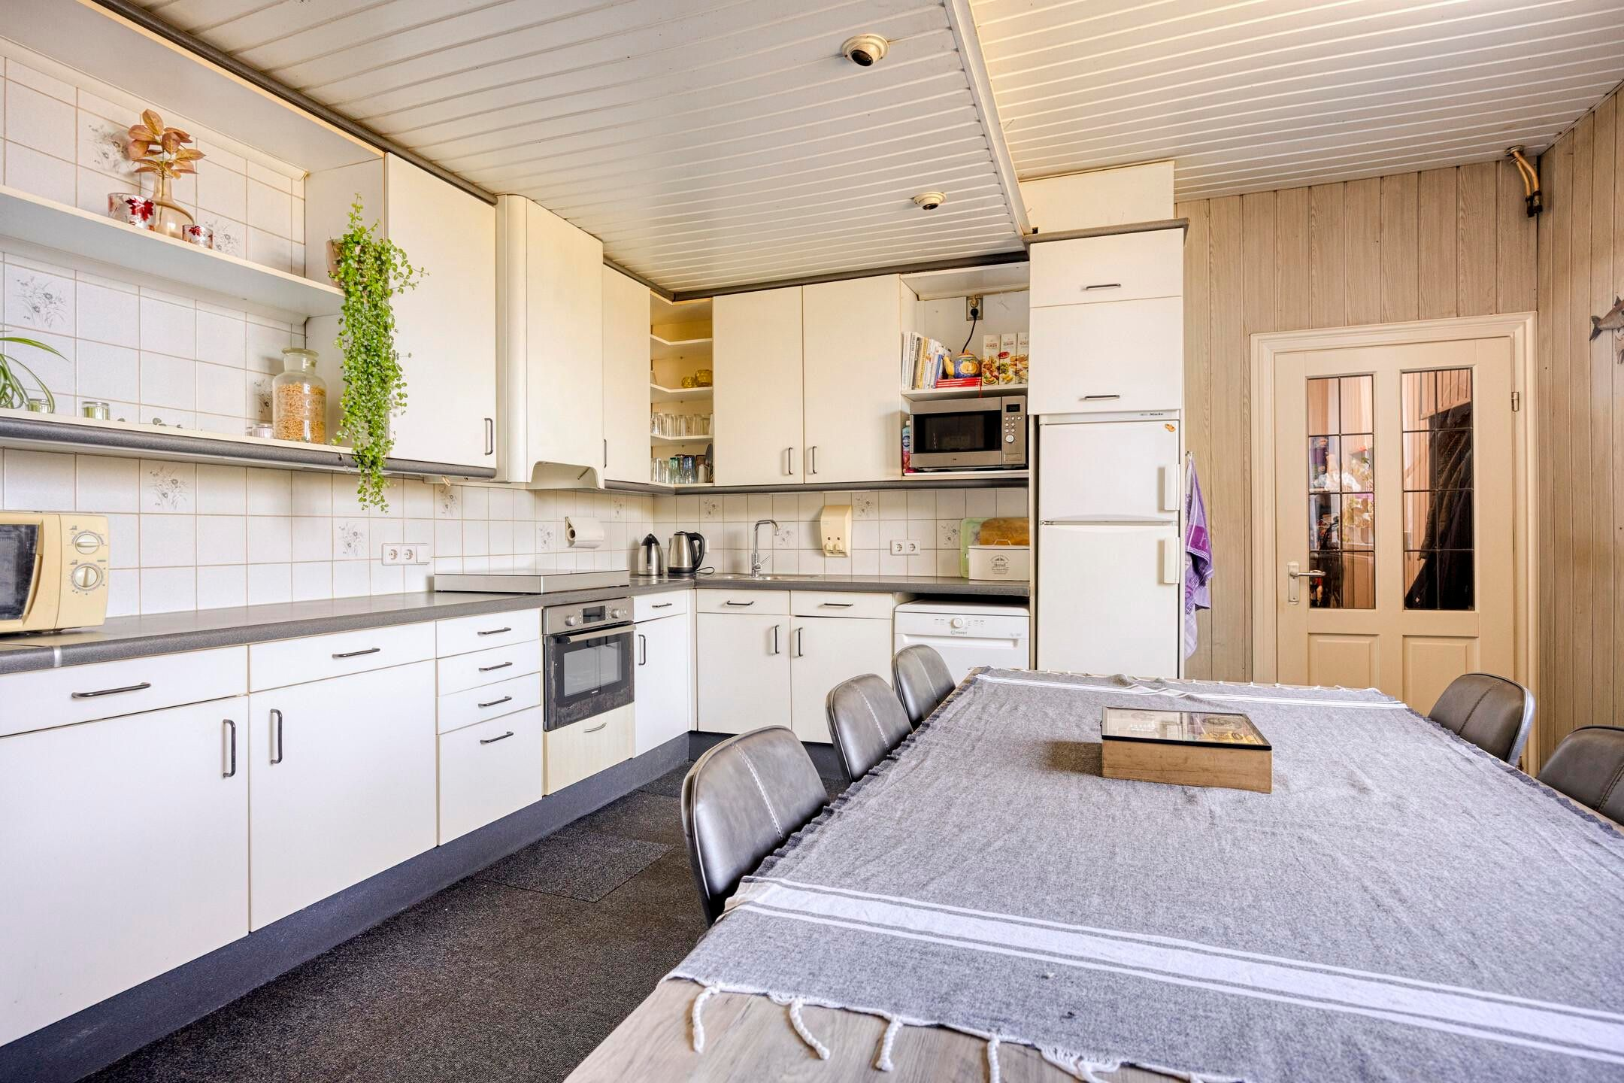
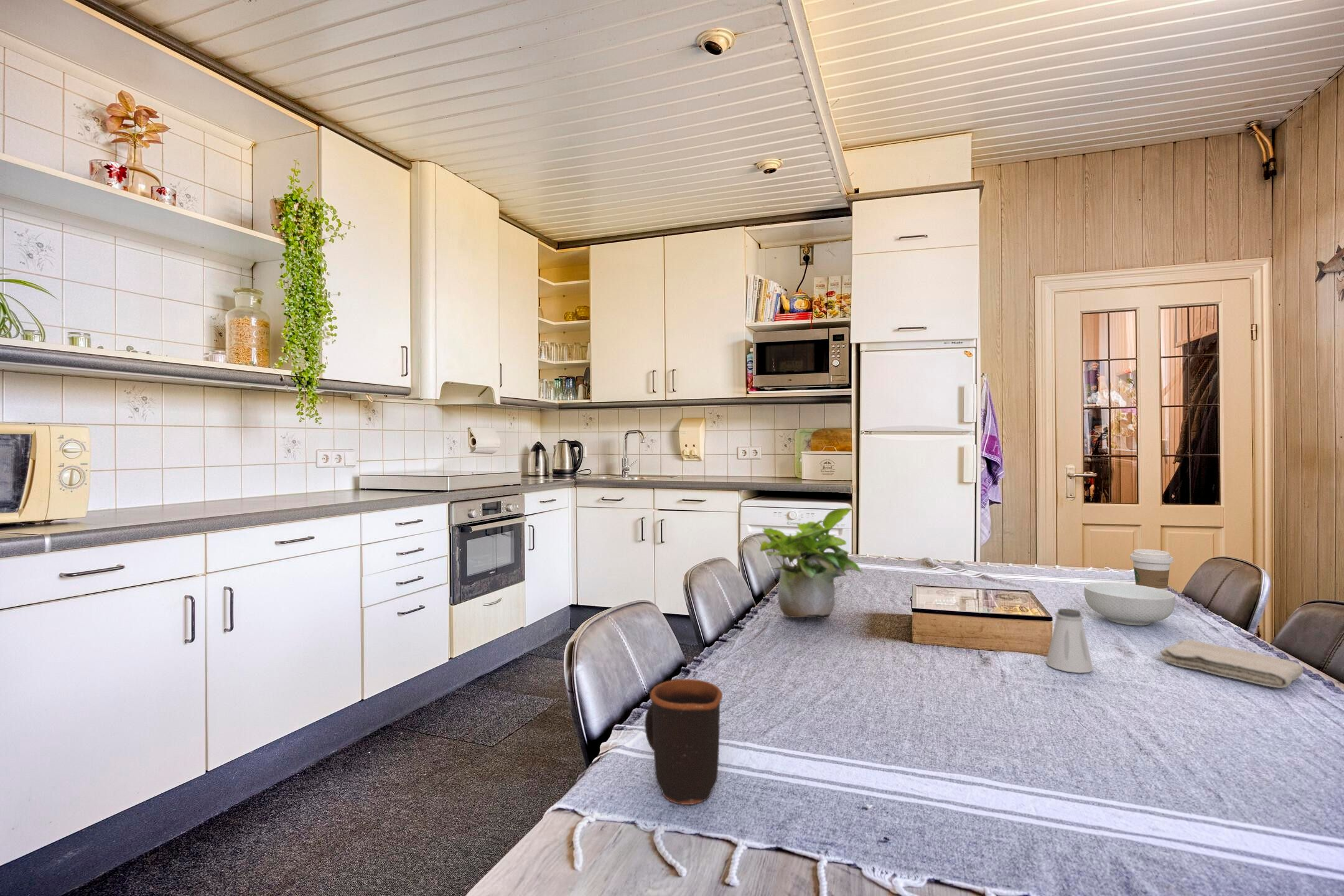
+ washcloth (1229, 661)
+ potted plant (810, 566)
+ saltshaker (1069, 638)
+ cereal bowl (1128, 605)
+ mug (678, 735)
+ coffee cup (1151, 575)
